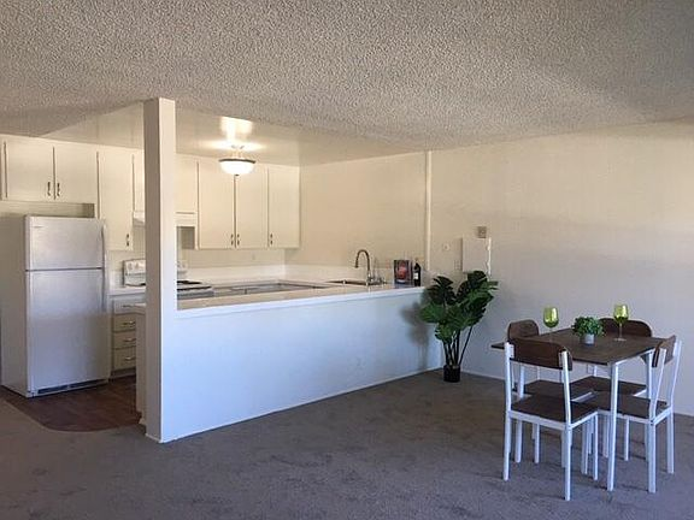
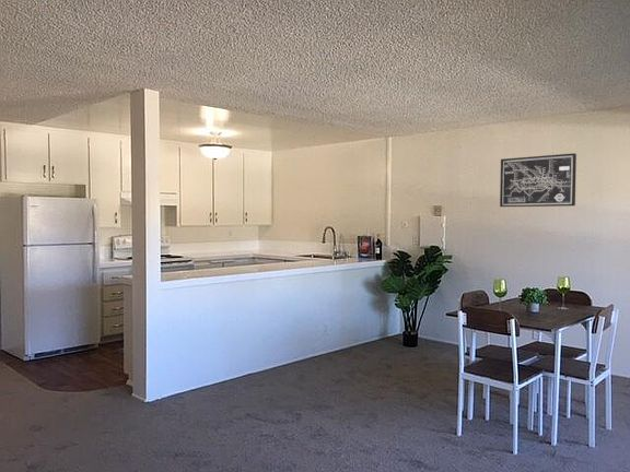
+ wall art (536, 181)
